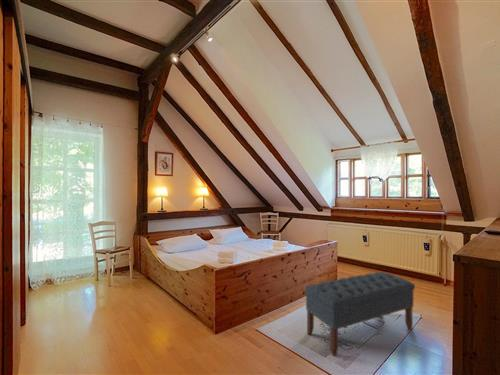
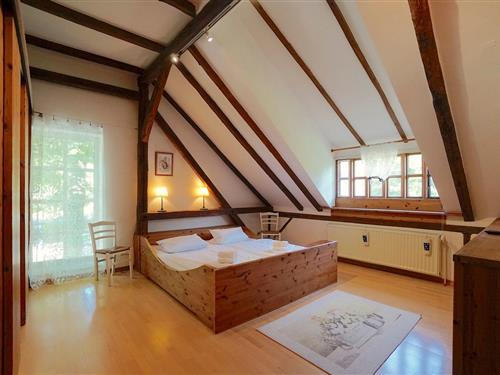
- bench (360, 306)
